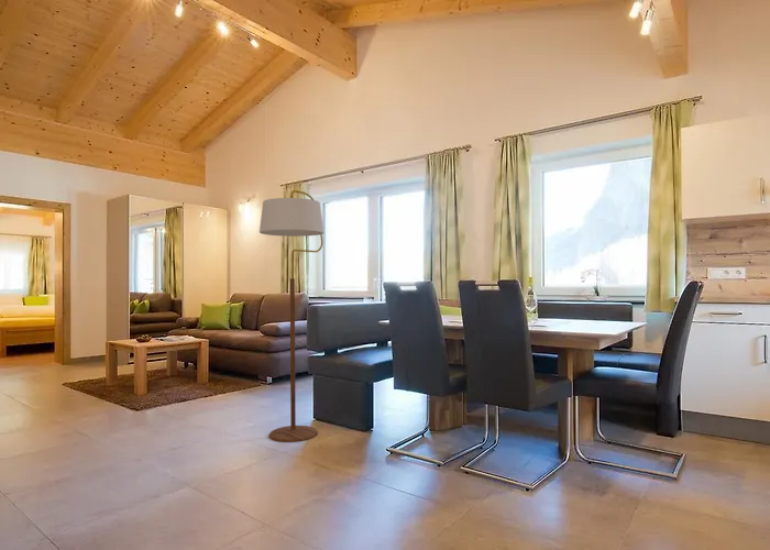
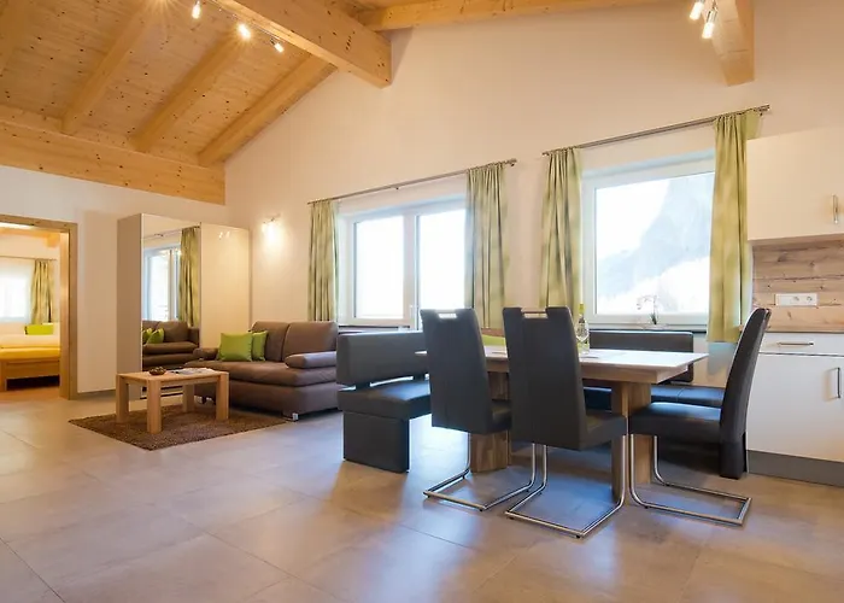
- floor lamp (294, 311)
